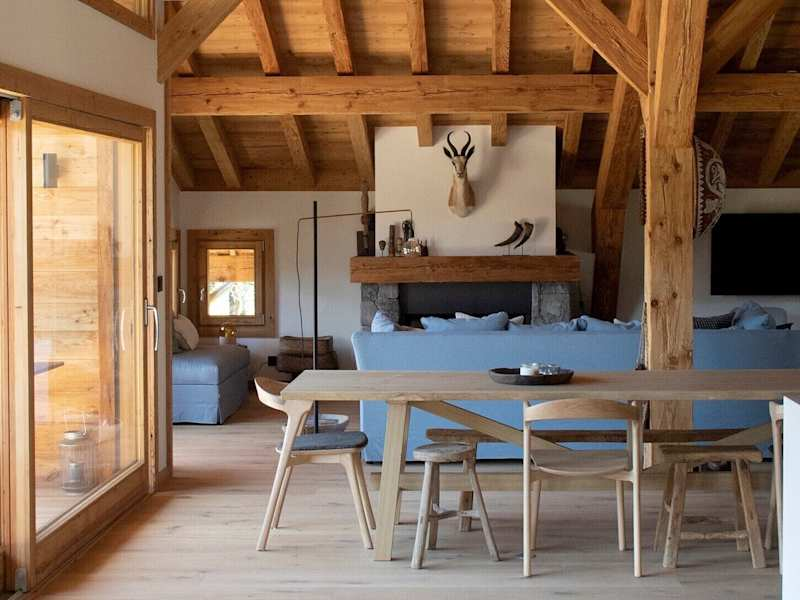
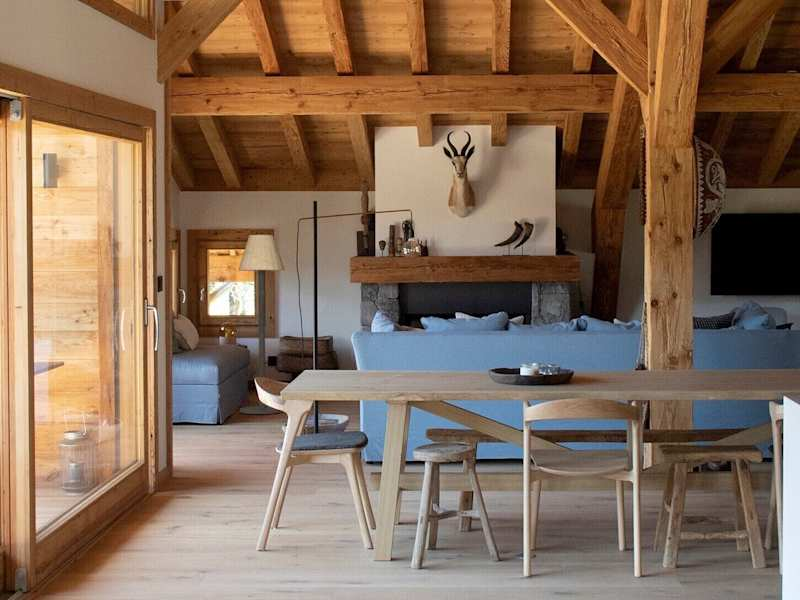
+ floor lamp (261, 323)
